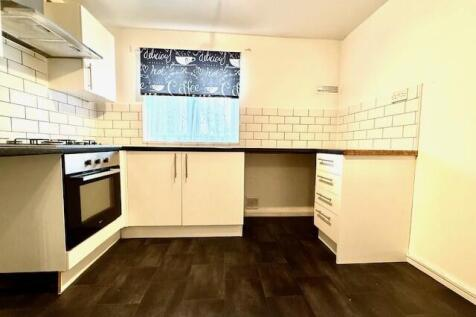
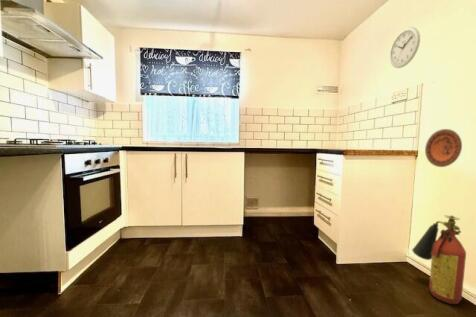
+ fire extinguisher (436, 250)
+ decorative plate (442, 148)
+ wall clock (403, 48)
